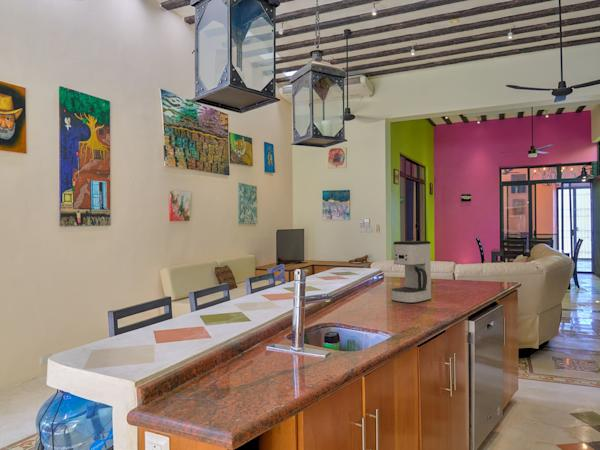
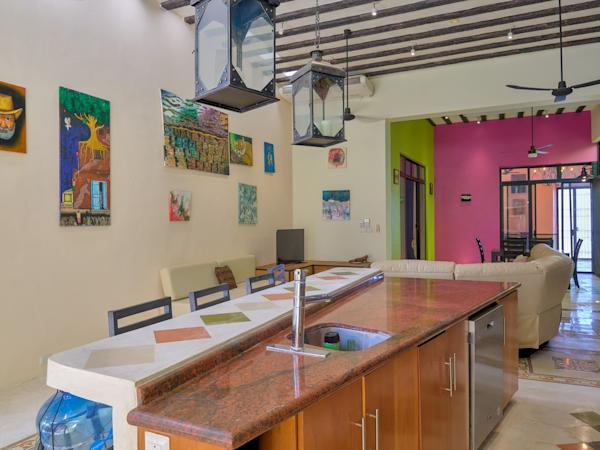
- coffee maker (411, 270)
